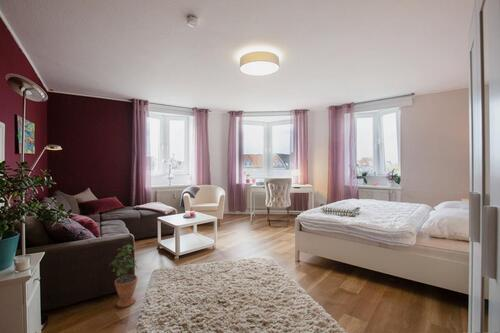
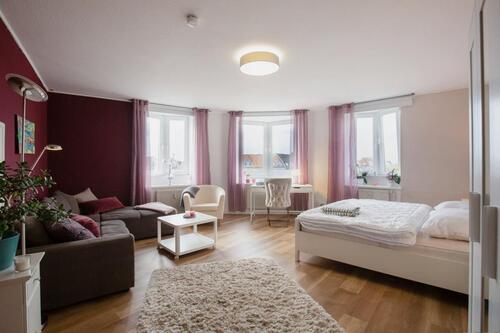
- potted plant (123, 272)
